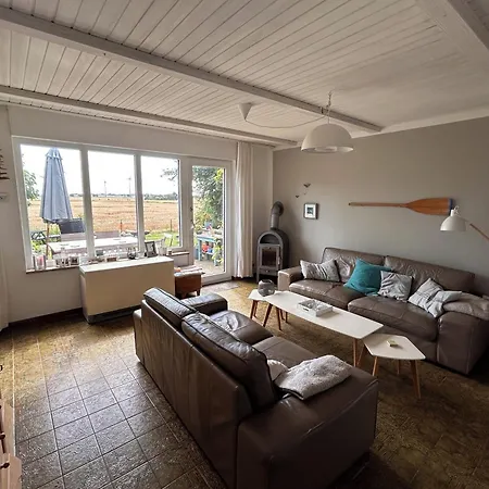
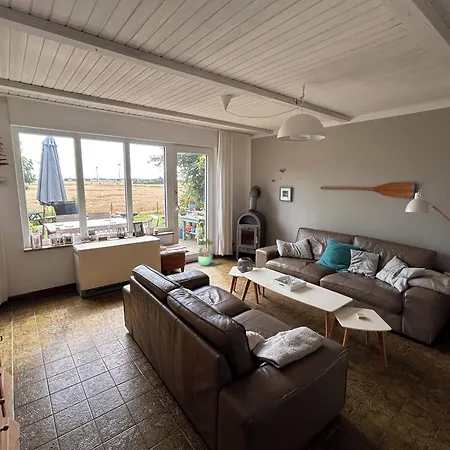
+ potted plant (205, 251)
